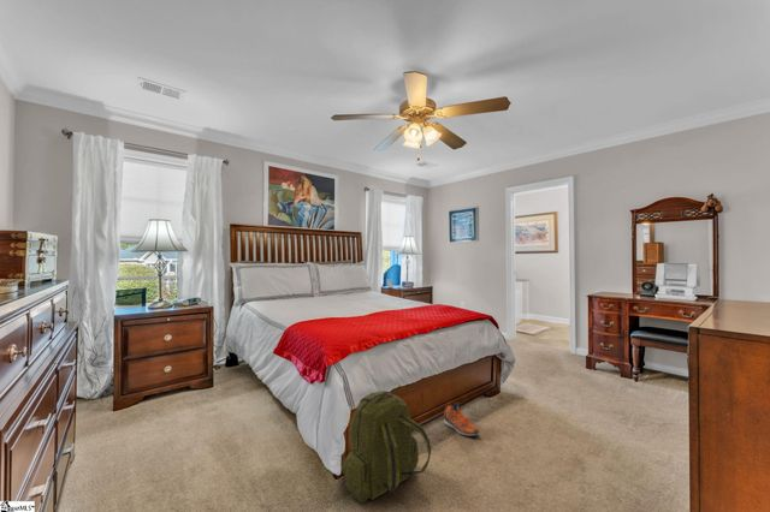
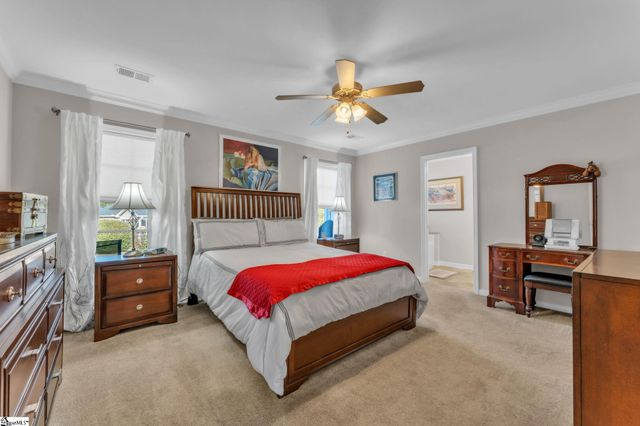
- sneaker (460, 417)
- backpack (385, 439)
